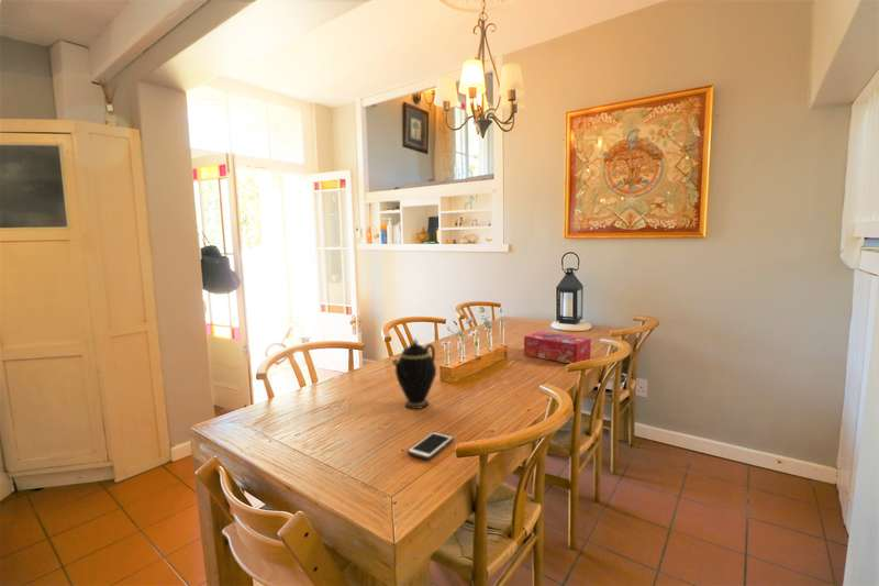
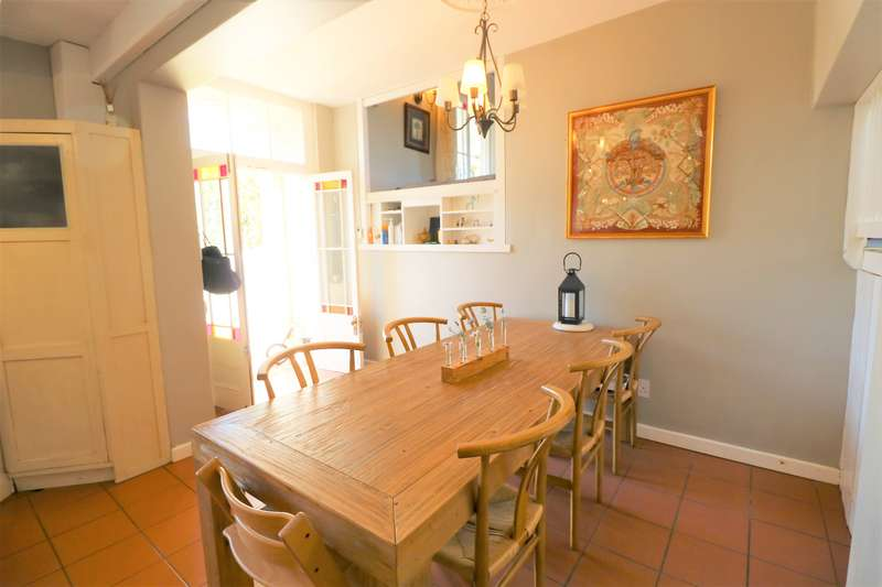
- cell phone (431, 444)
- teapot (414, 372)
- tissue box (556, 346)
